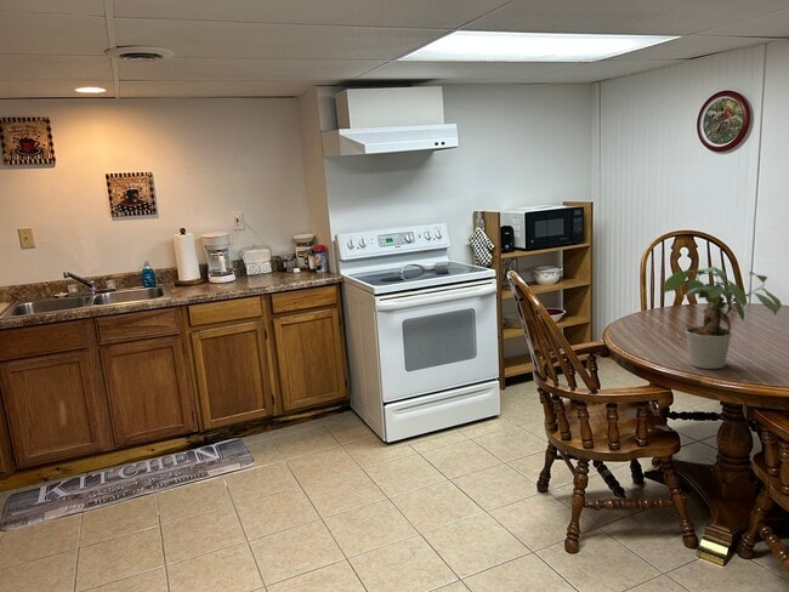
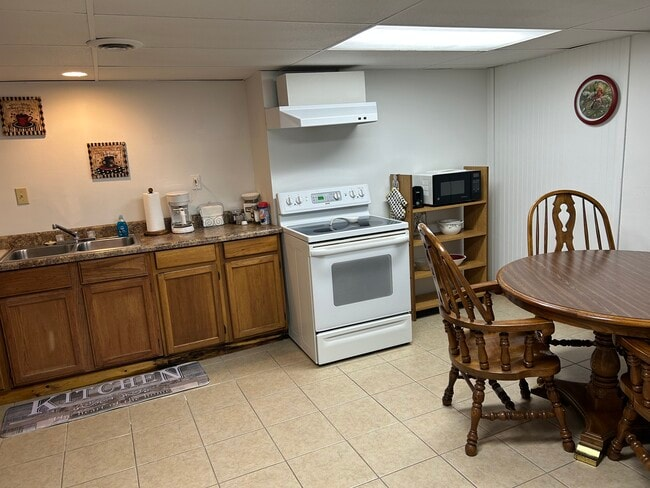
- potted plant (722, 315)
